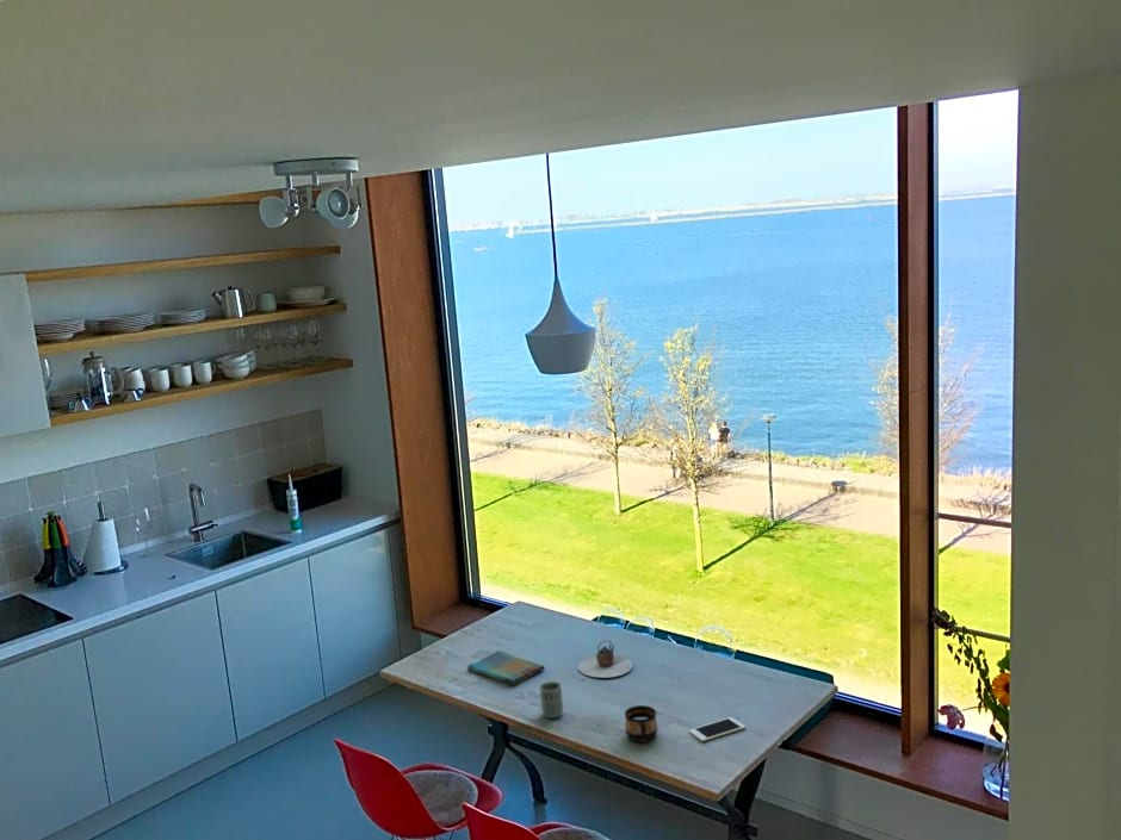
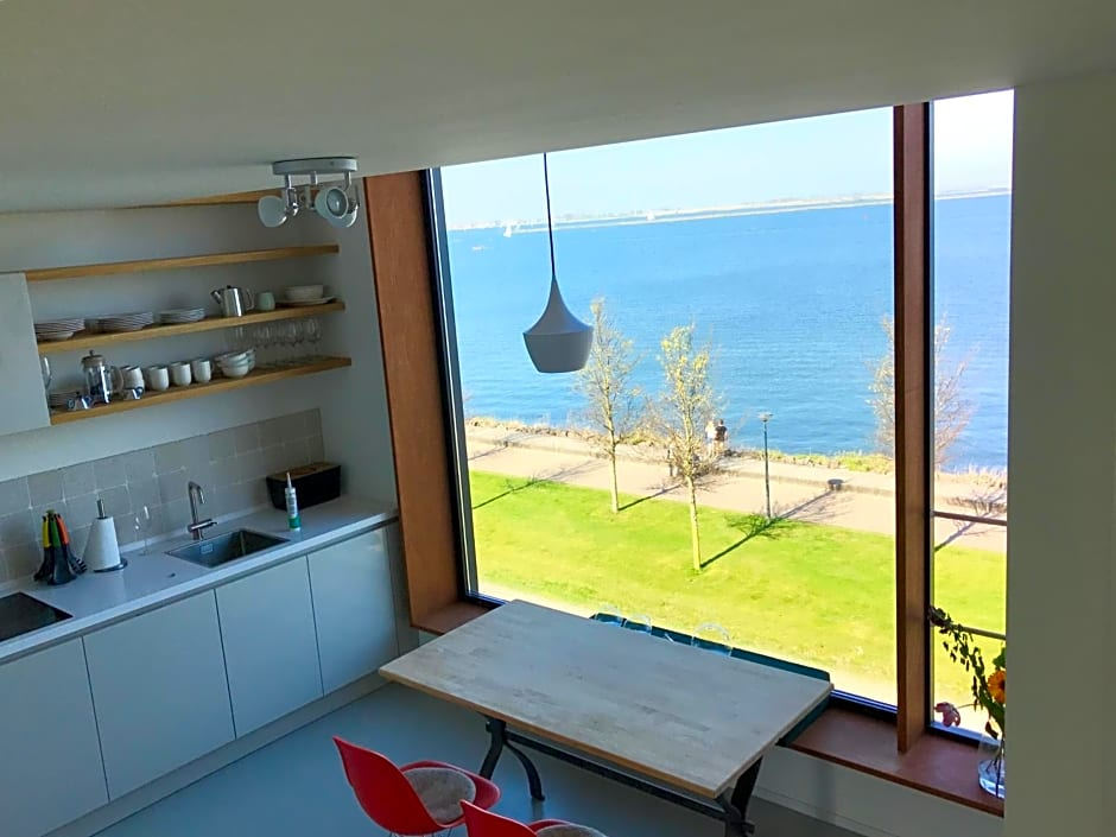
- teapot (603, 654)
- dish towel (506, 666)
- cup (551, 699)
- cup (639, 724)
- cell phone (717, 729)
